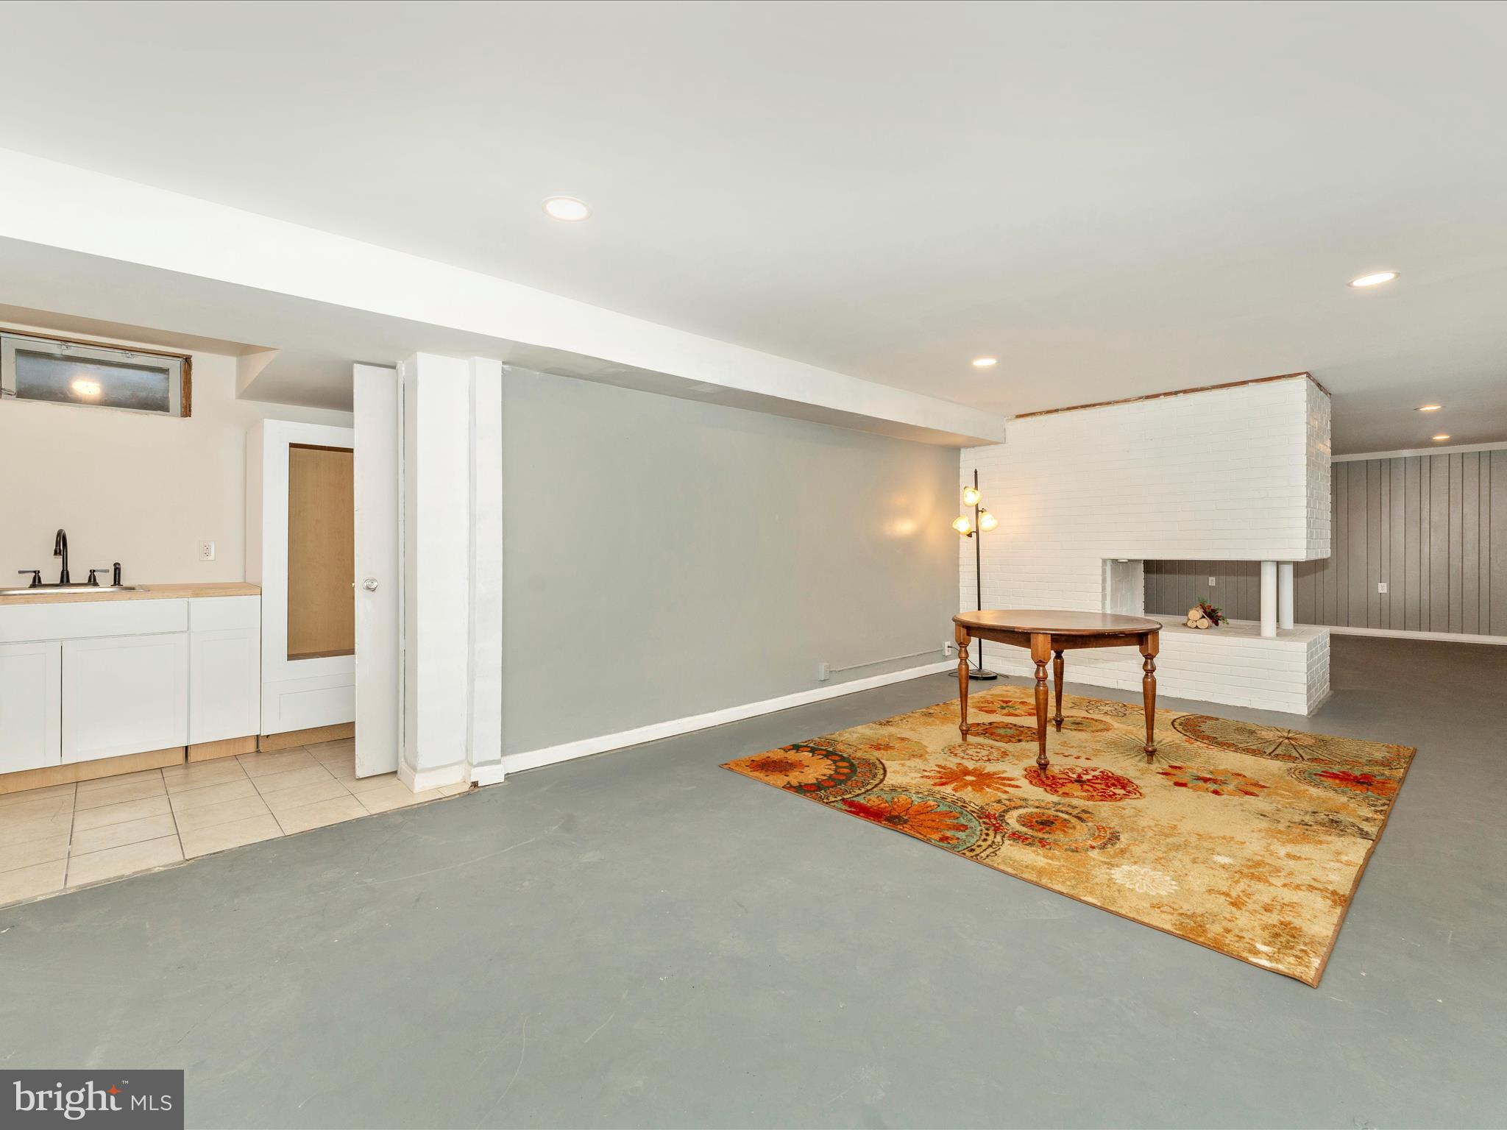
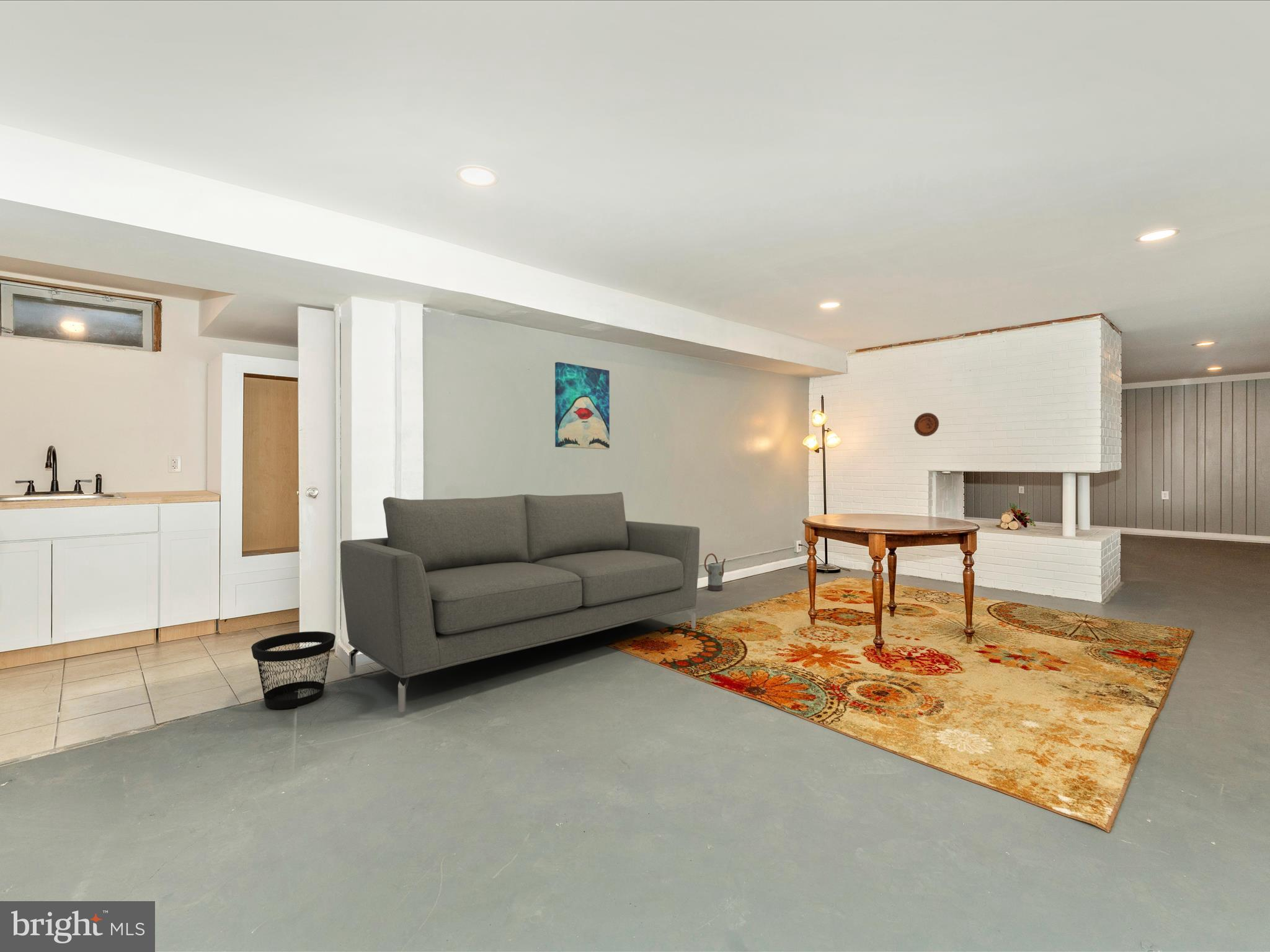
+ sofa (543, 571)
+ wastebasket (294, 669)
+ watering can (715, 571)
+ wall art (583, 407)
+ decorative plate (926, 425)
